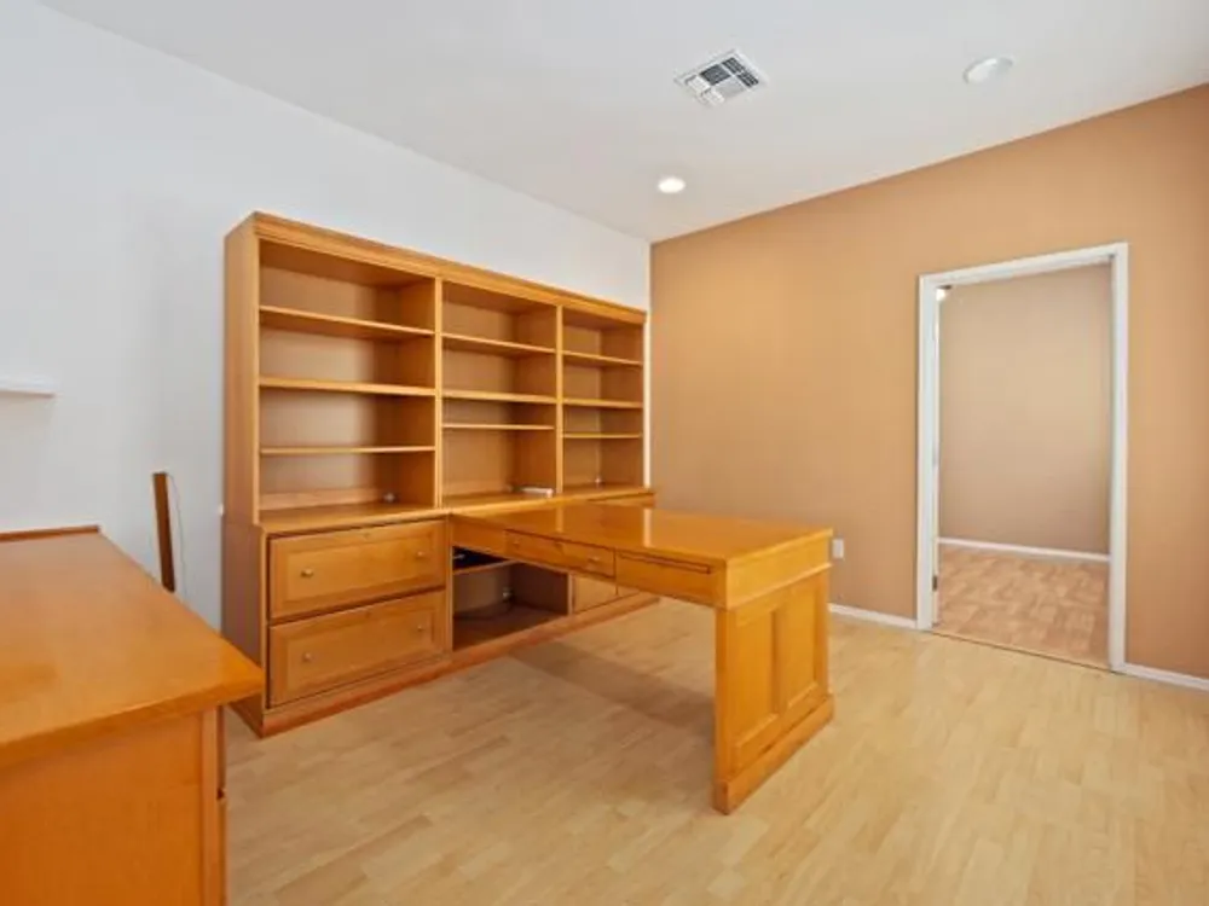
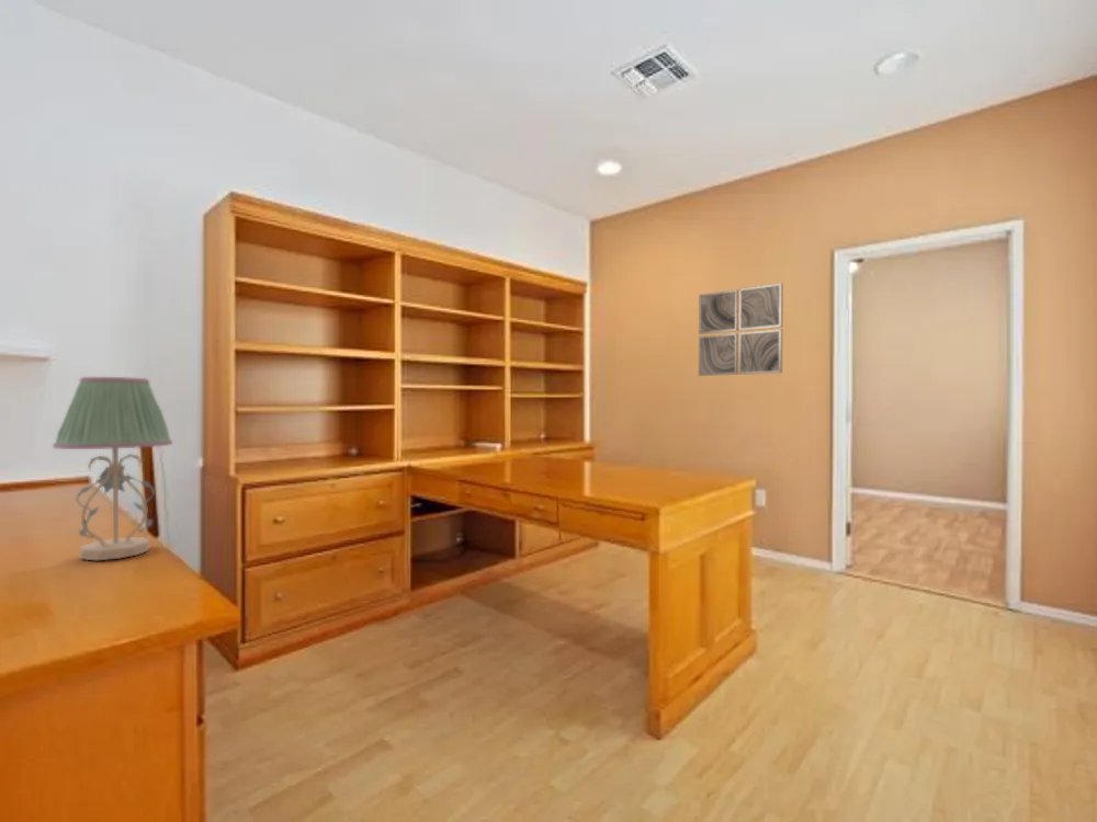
+ table lamp (115, 465)
+ wall art (737, 330)
